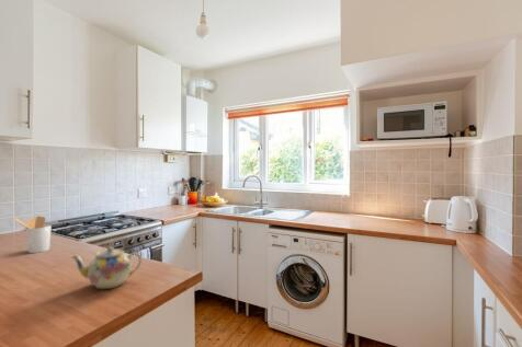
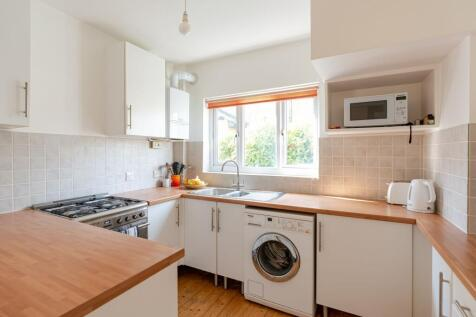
- teapot (107, 265)
- utensil holder (32, 233)
